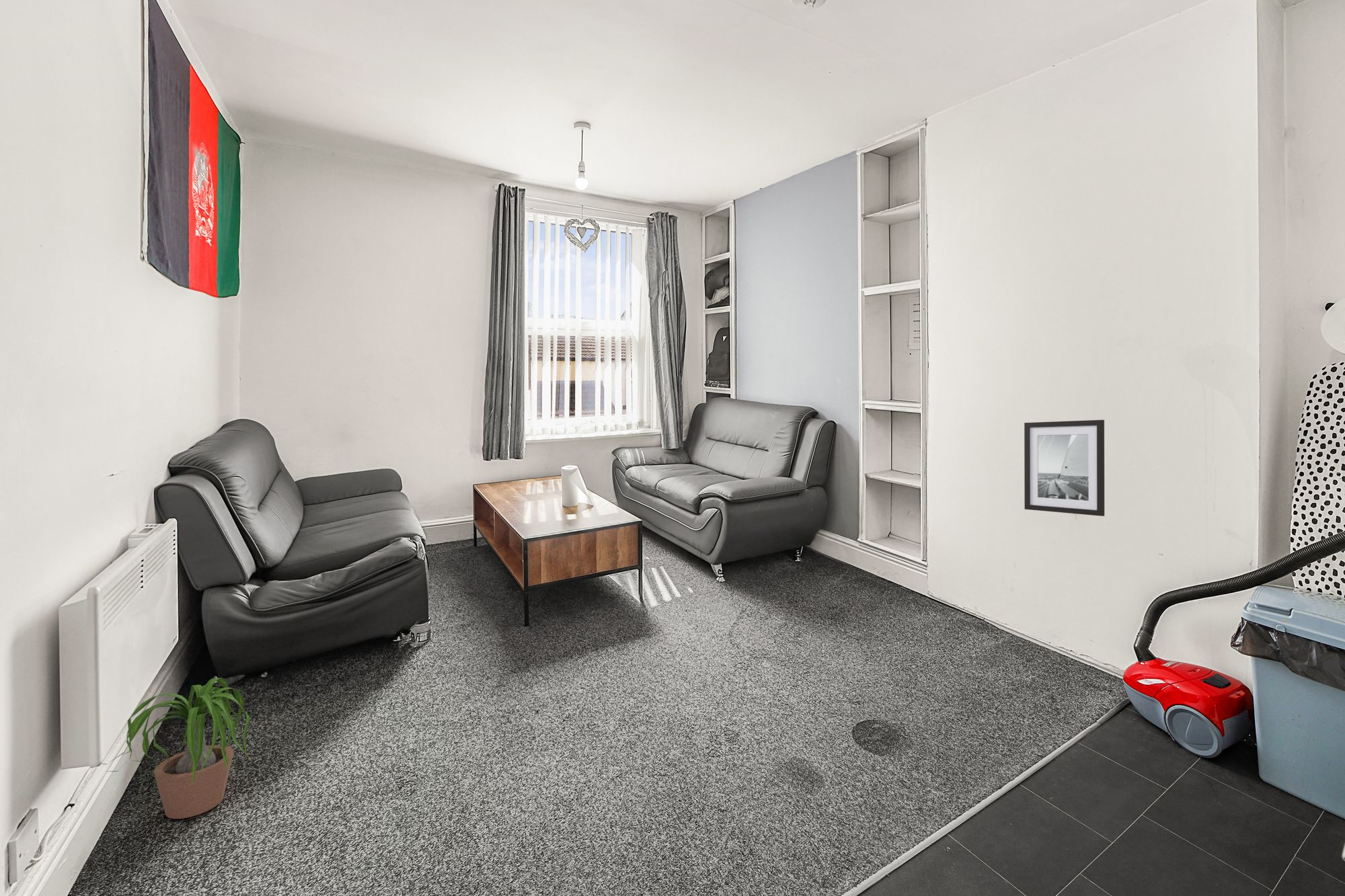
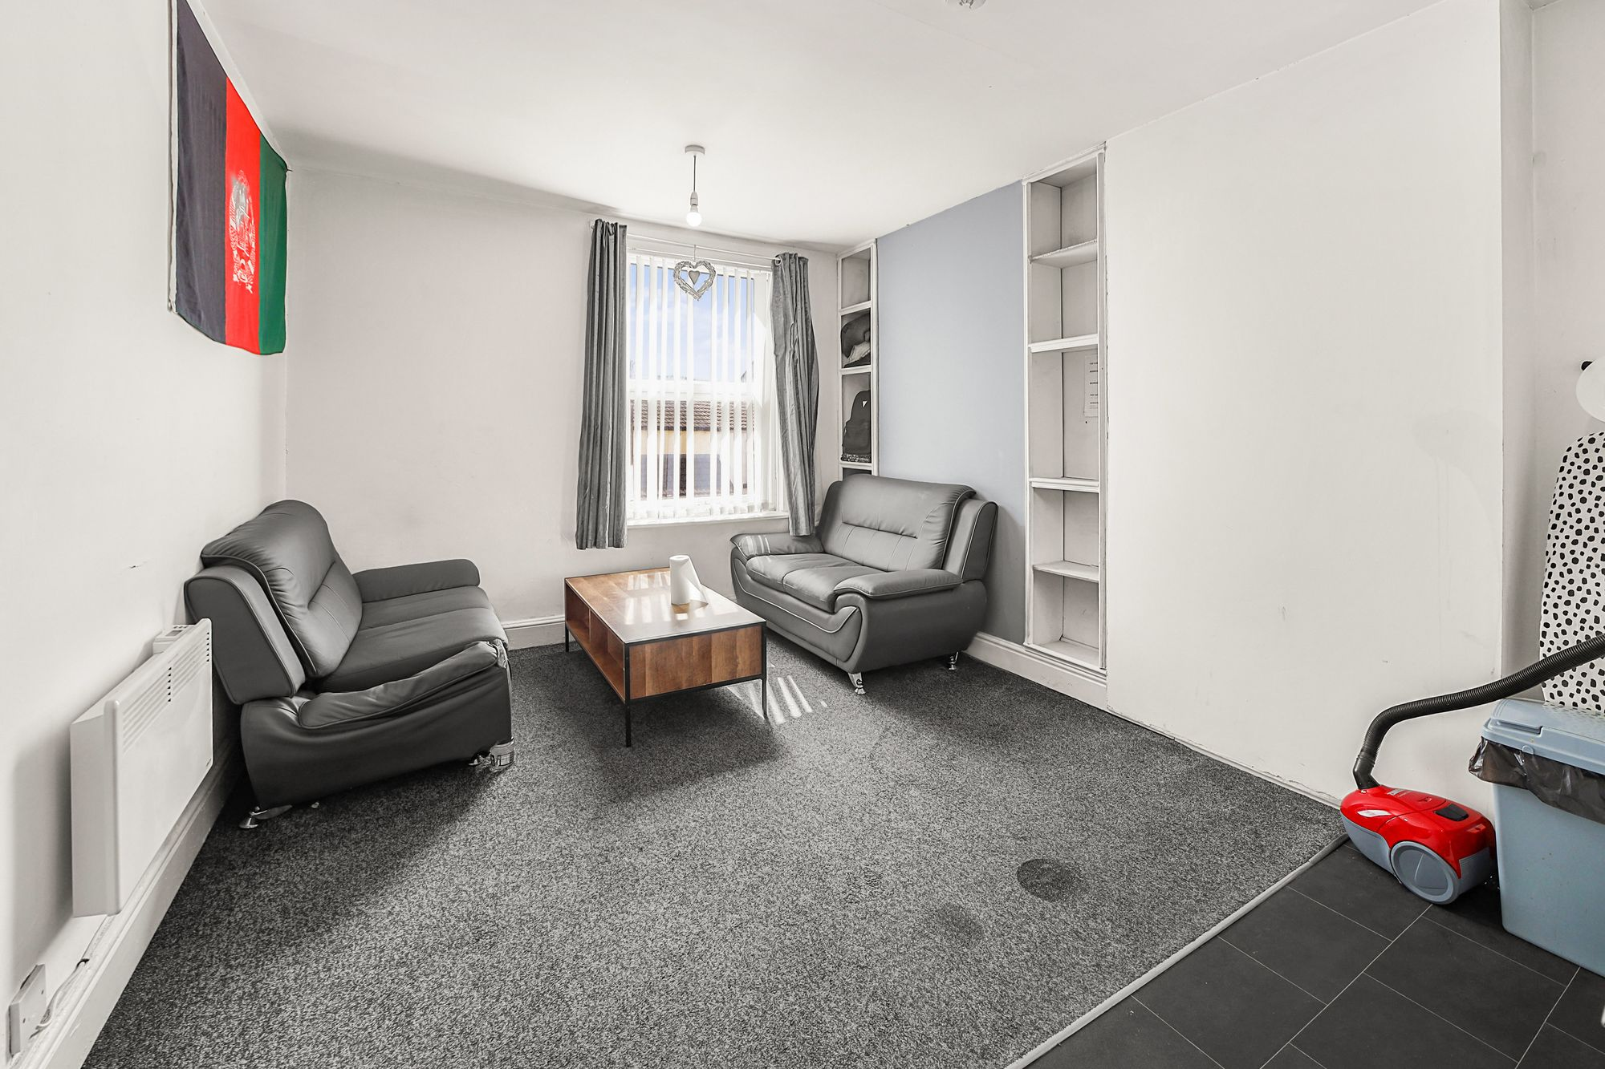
- wall art (1062, 466)
- potted plant (182, 746)
